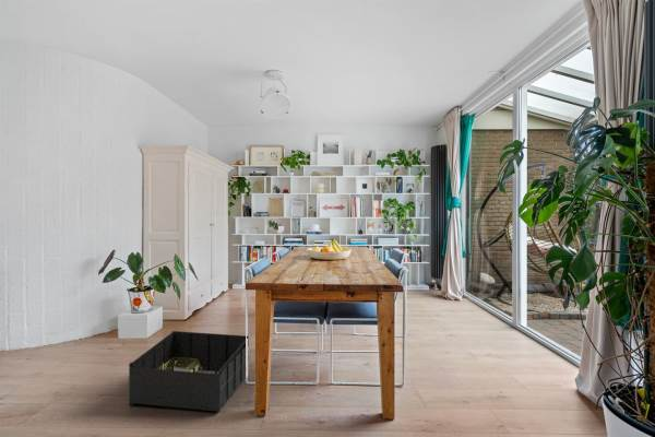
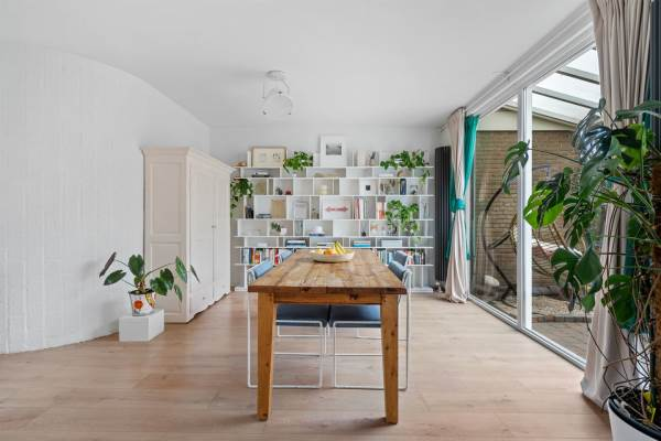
- storage bin (193, 367)
